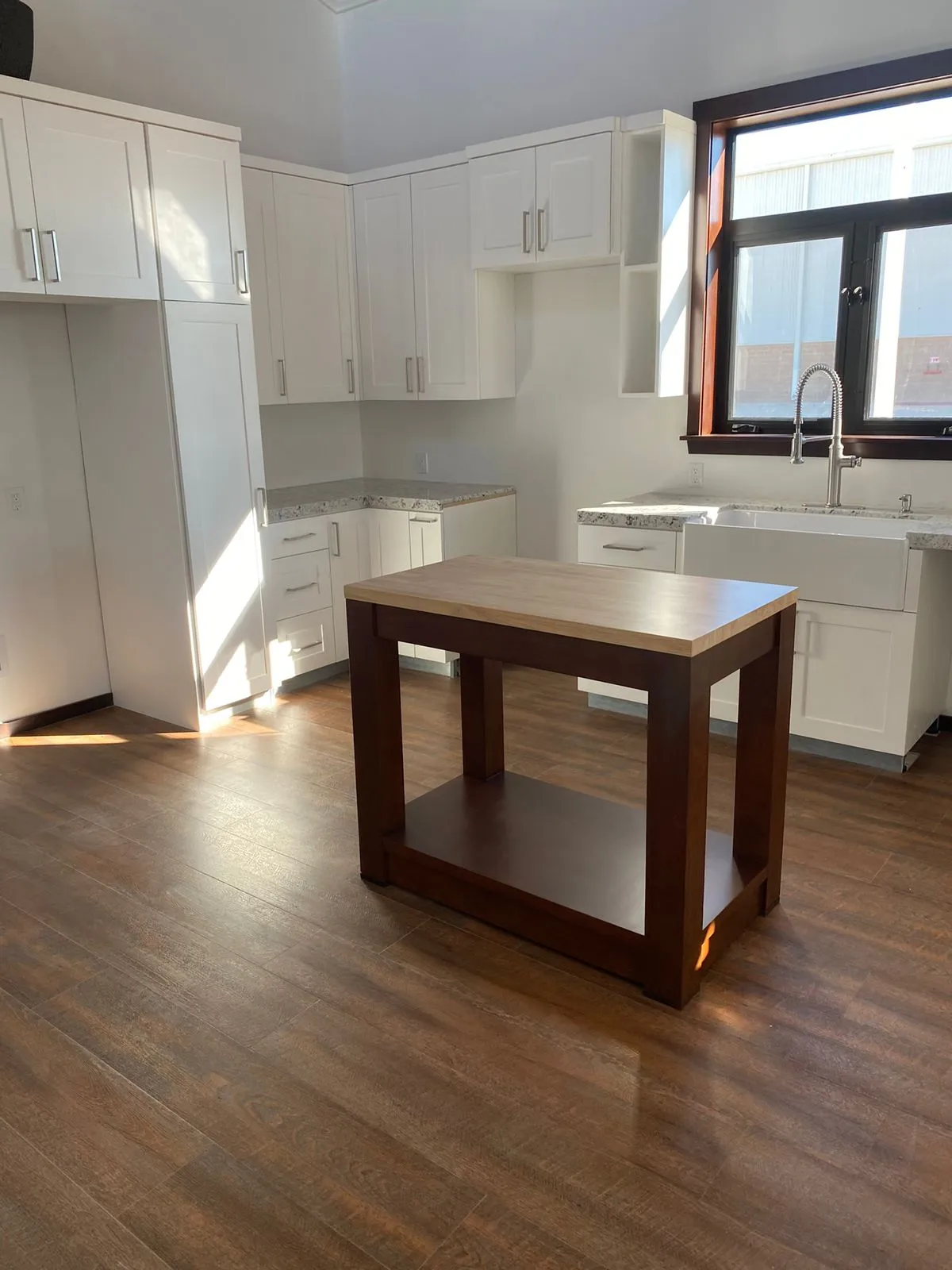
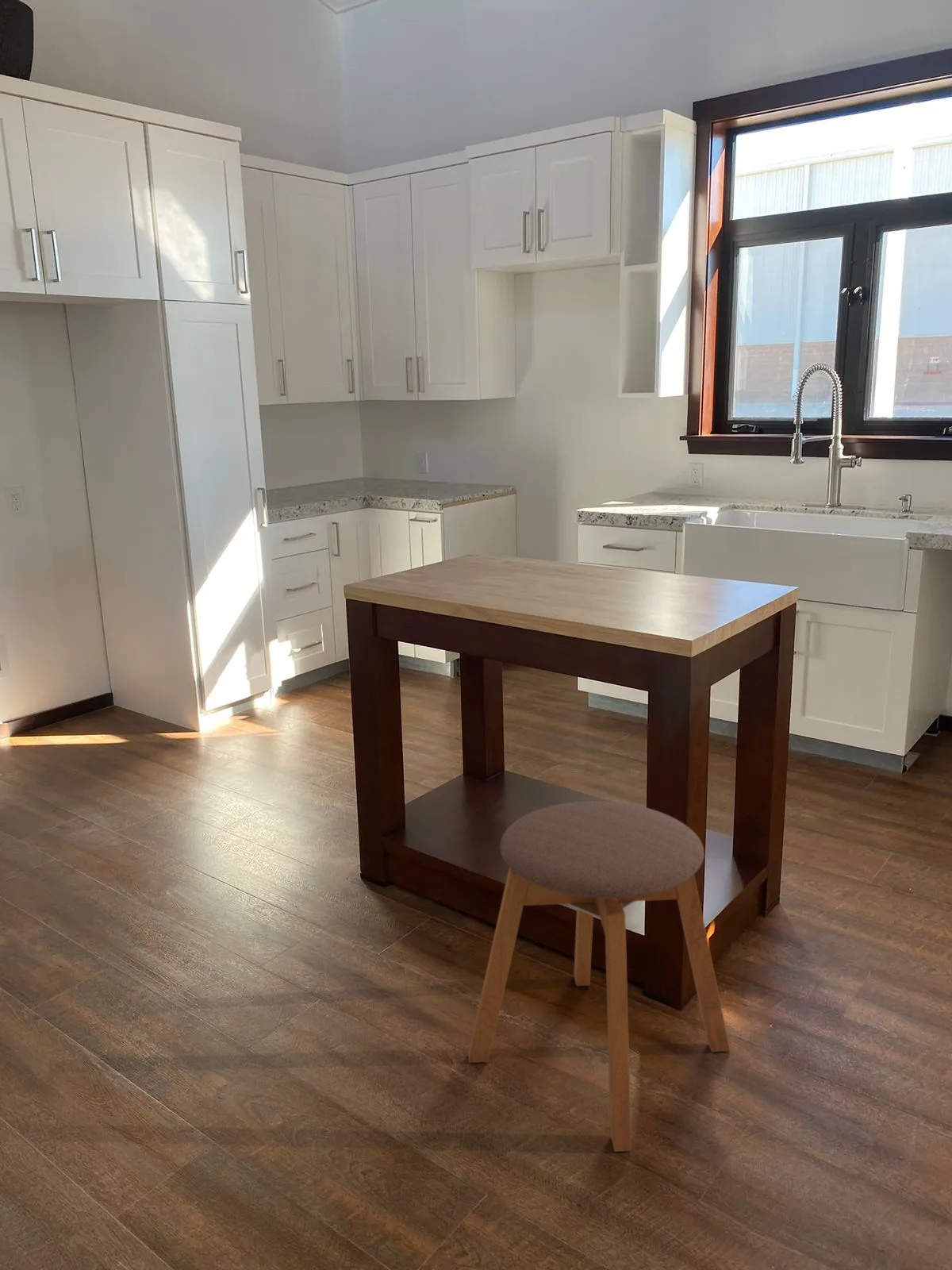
+ stool (605, 945)
